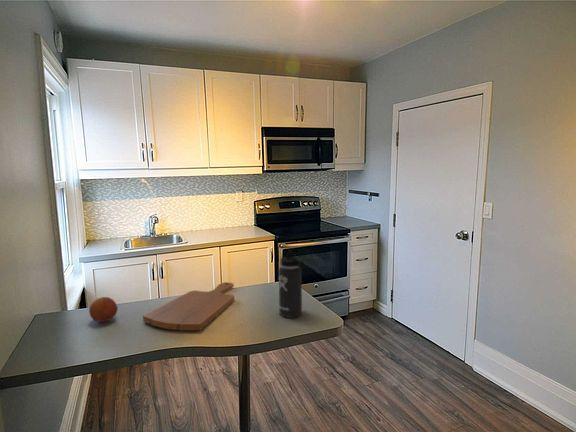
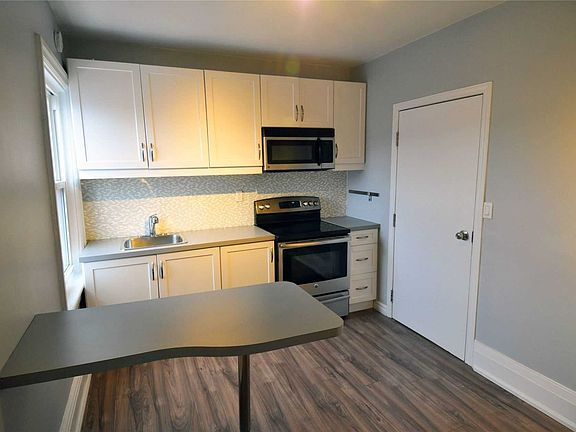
- cutting board (197, 305)
- thermos bottle (292, 281)
- fruit (103, 308)
